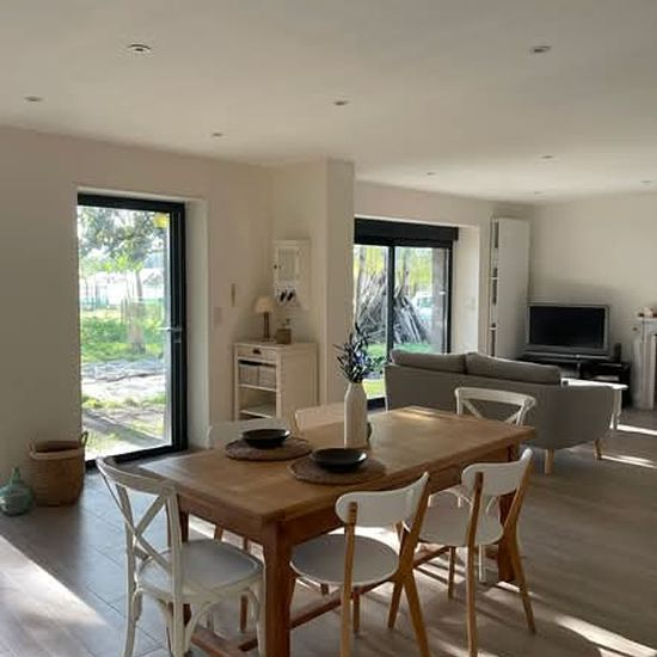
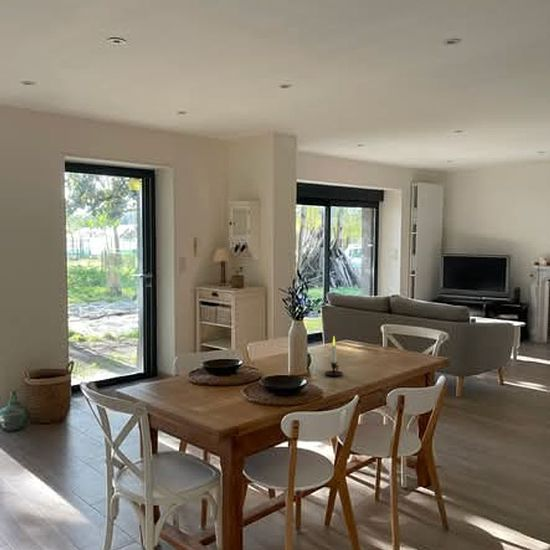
+ candle (334, 354)
